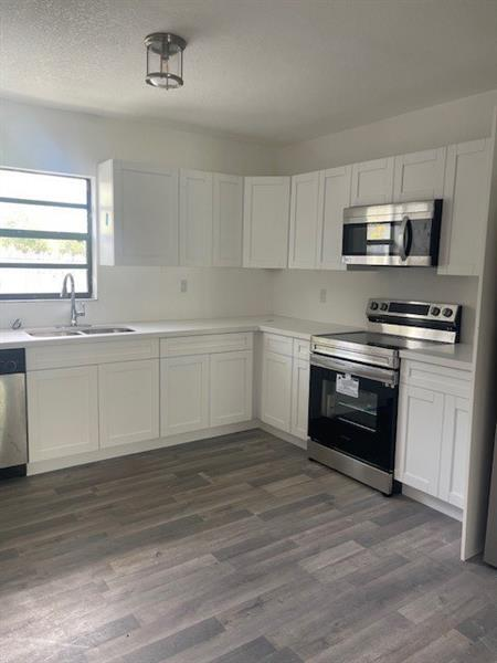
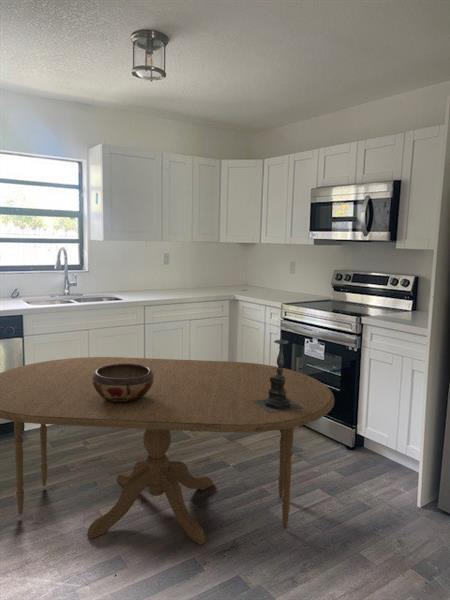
+ dining table (157, 446)
+ candle holder (279, 367)
+ decorative bowl (123, 383)
